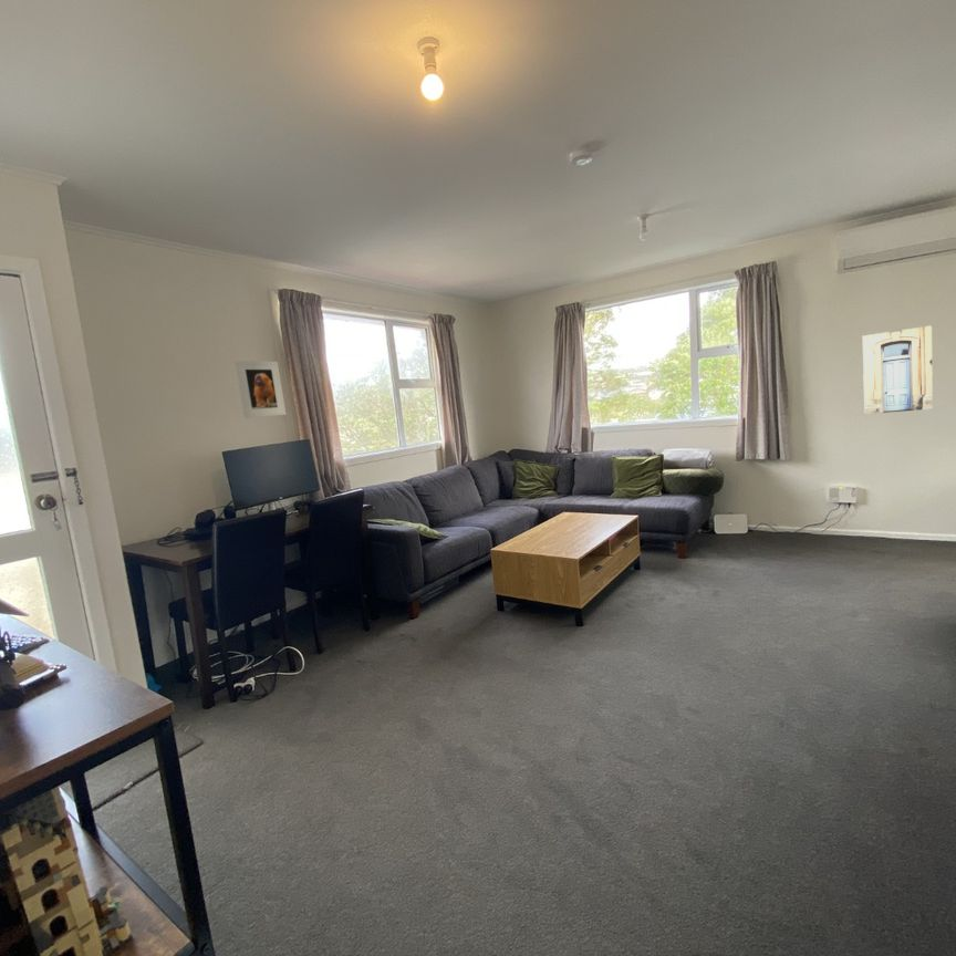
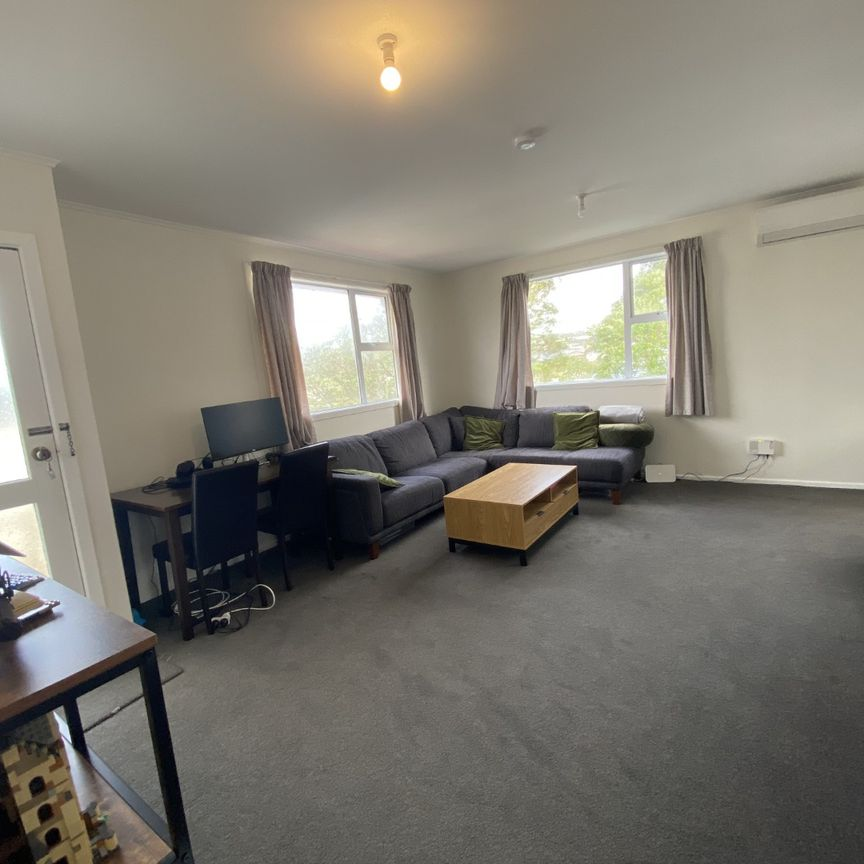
- wall art (896, 371)
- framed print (261, 388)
